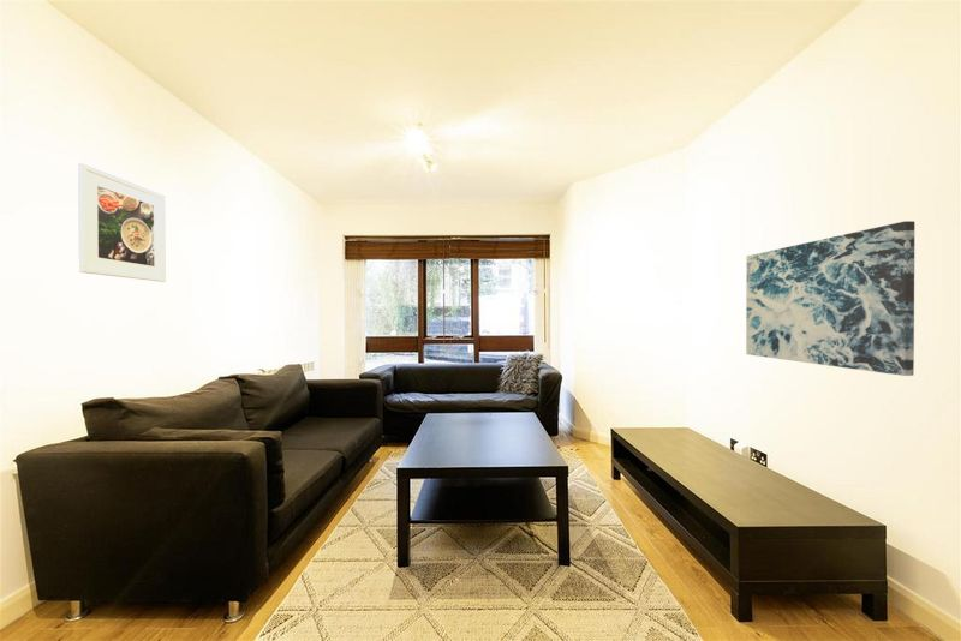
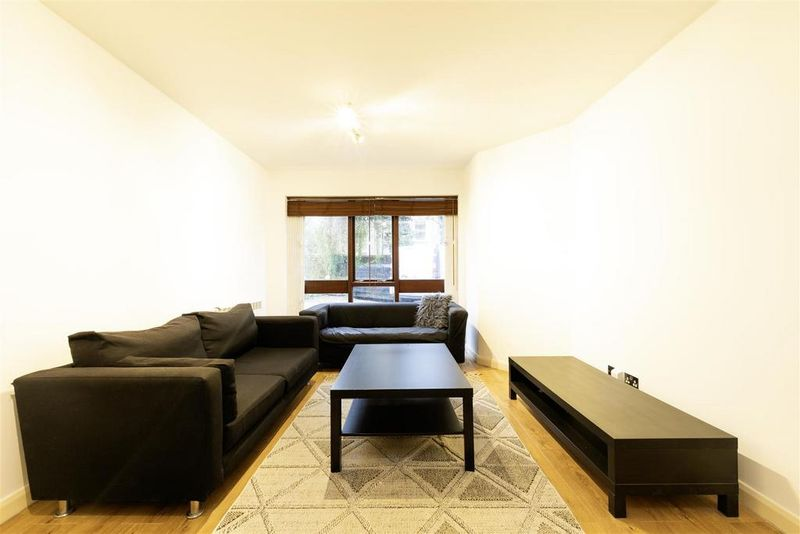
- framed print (126, 229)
- wall art (811, 302)
